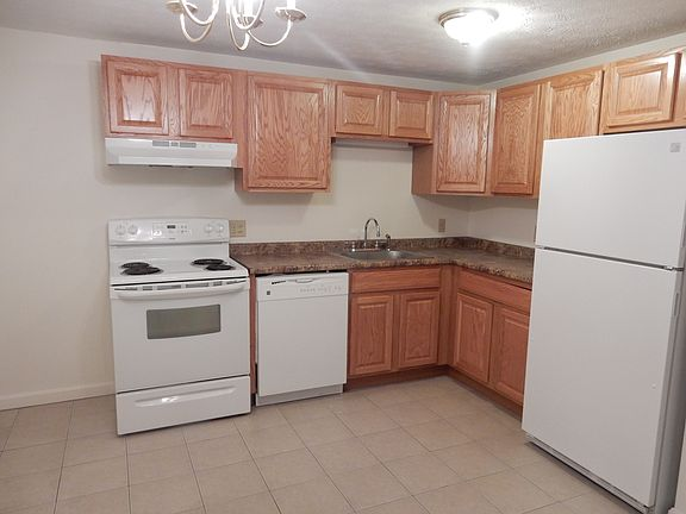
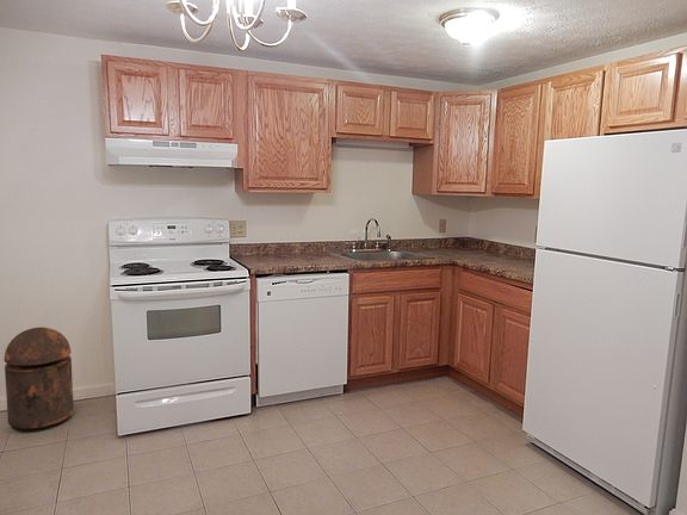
+ trash can (39, 374)
